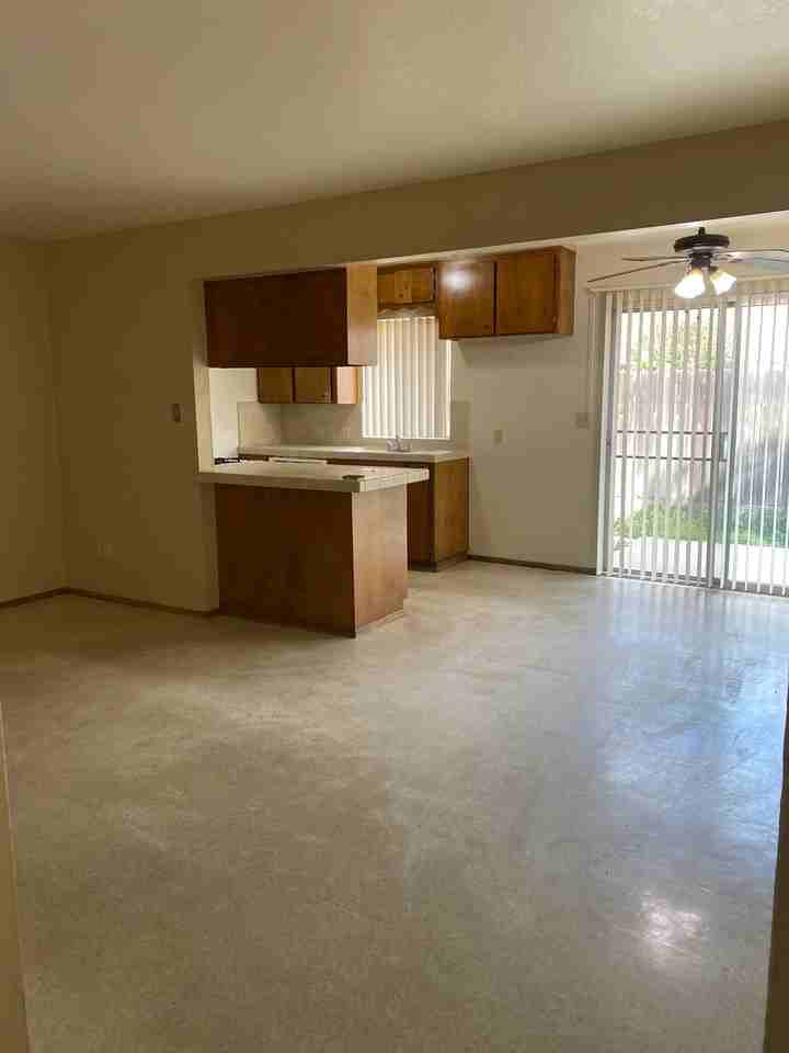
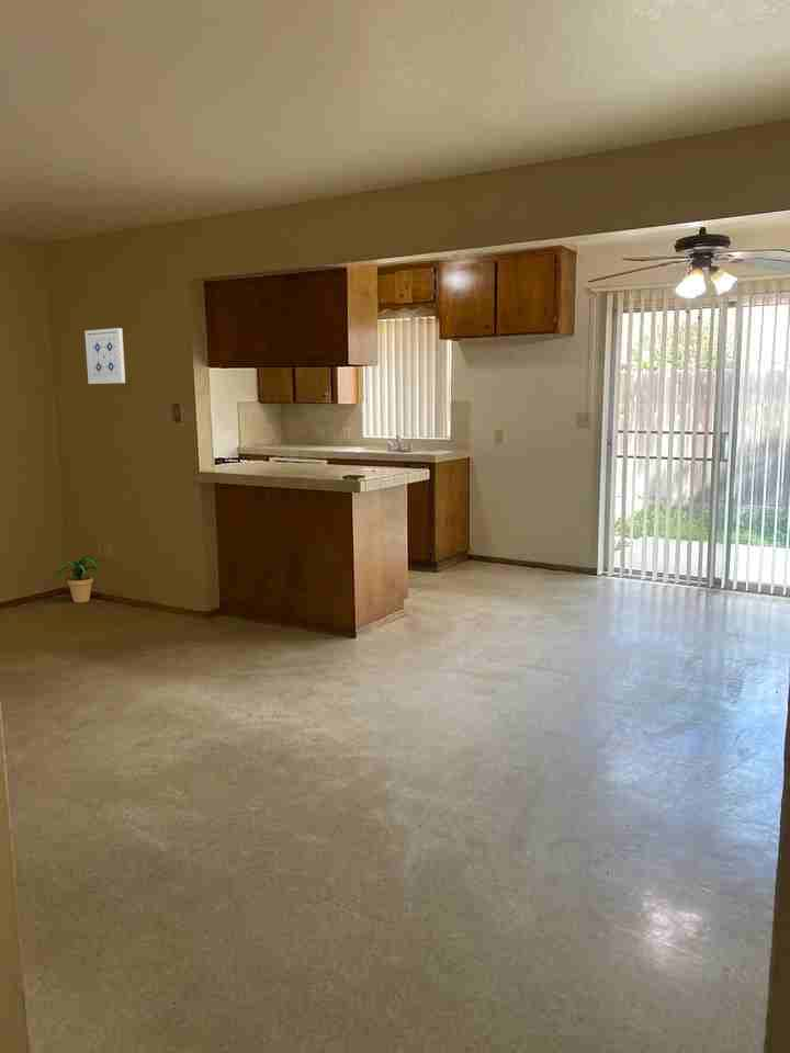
+ wall art (104, 356)
+ potted plant (80, 579)
